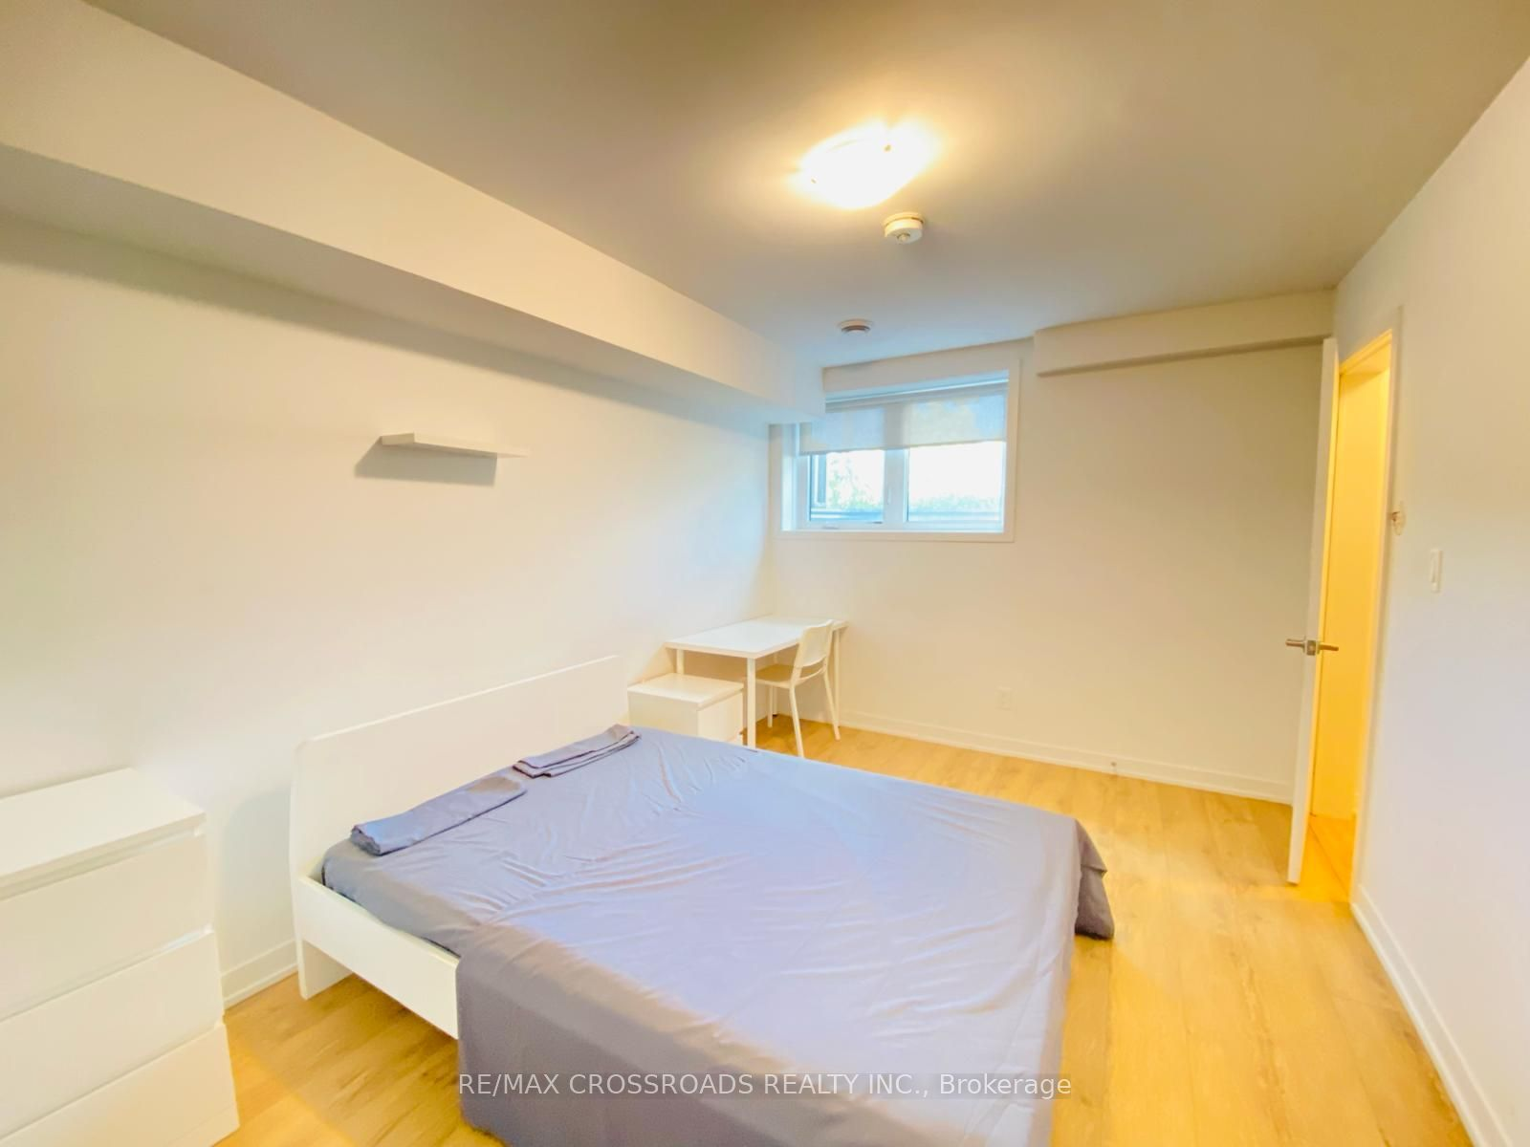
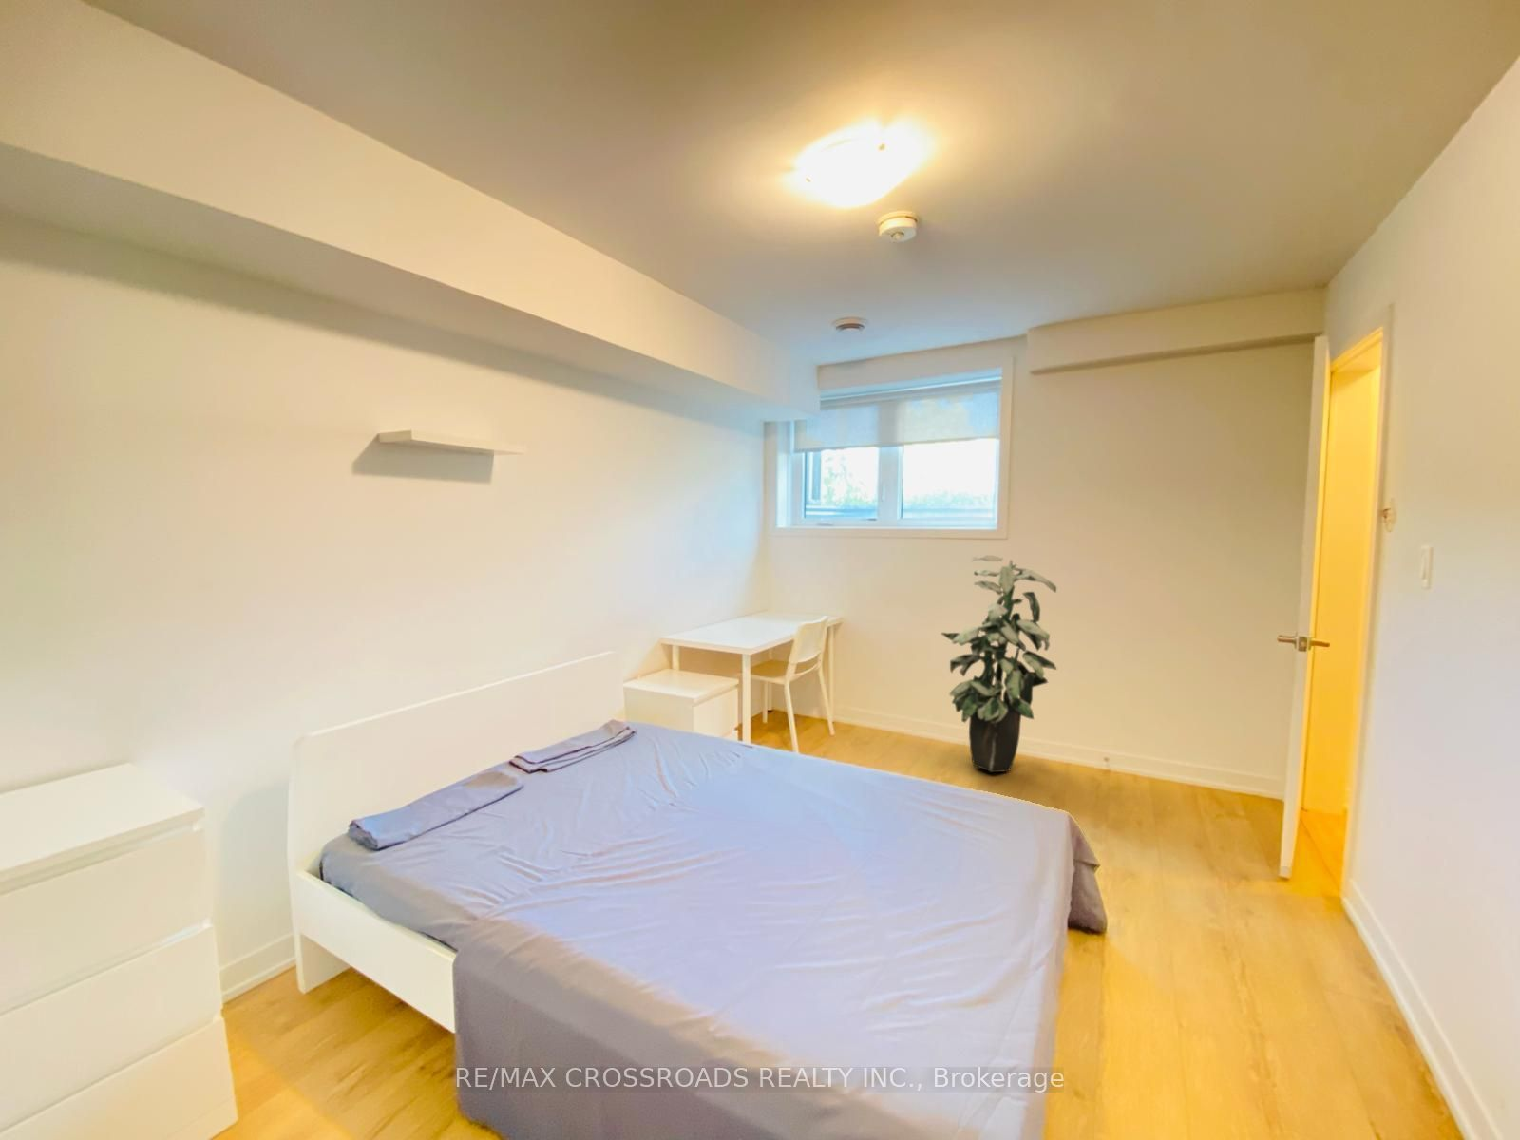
+ indoor plant (995, 661)
